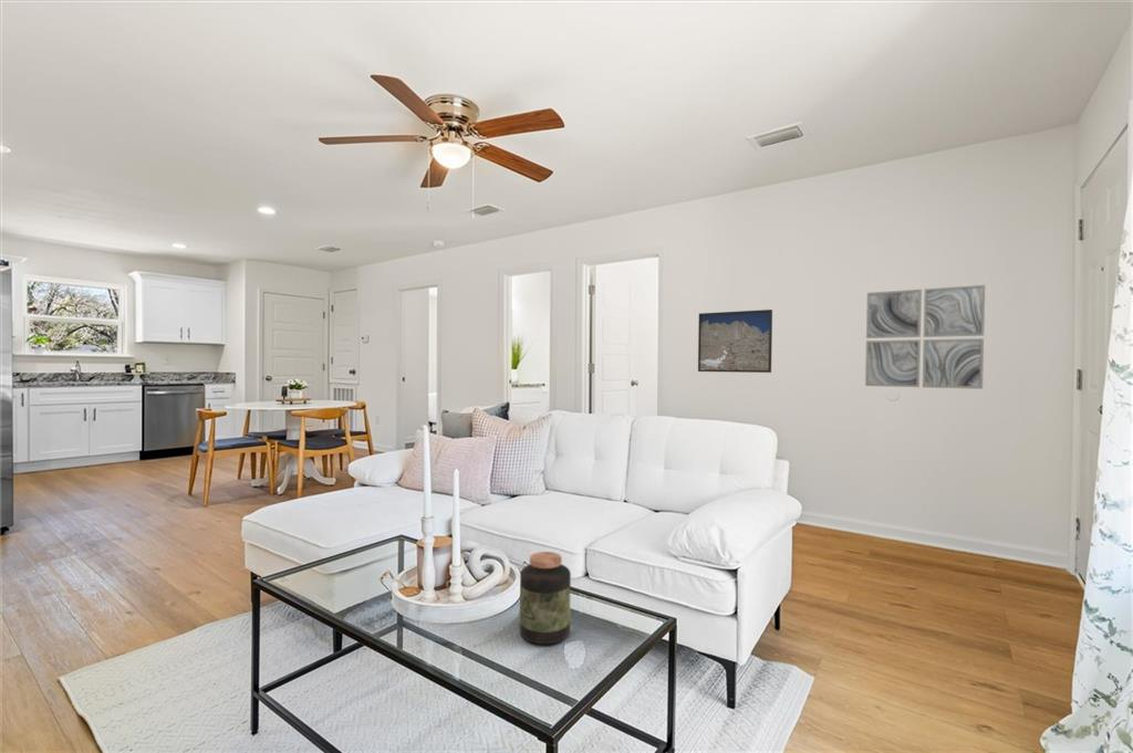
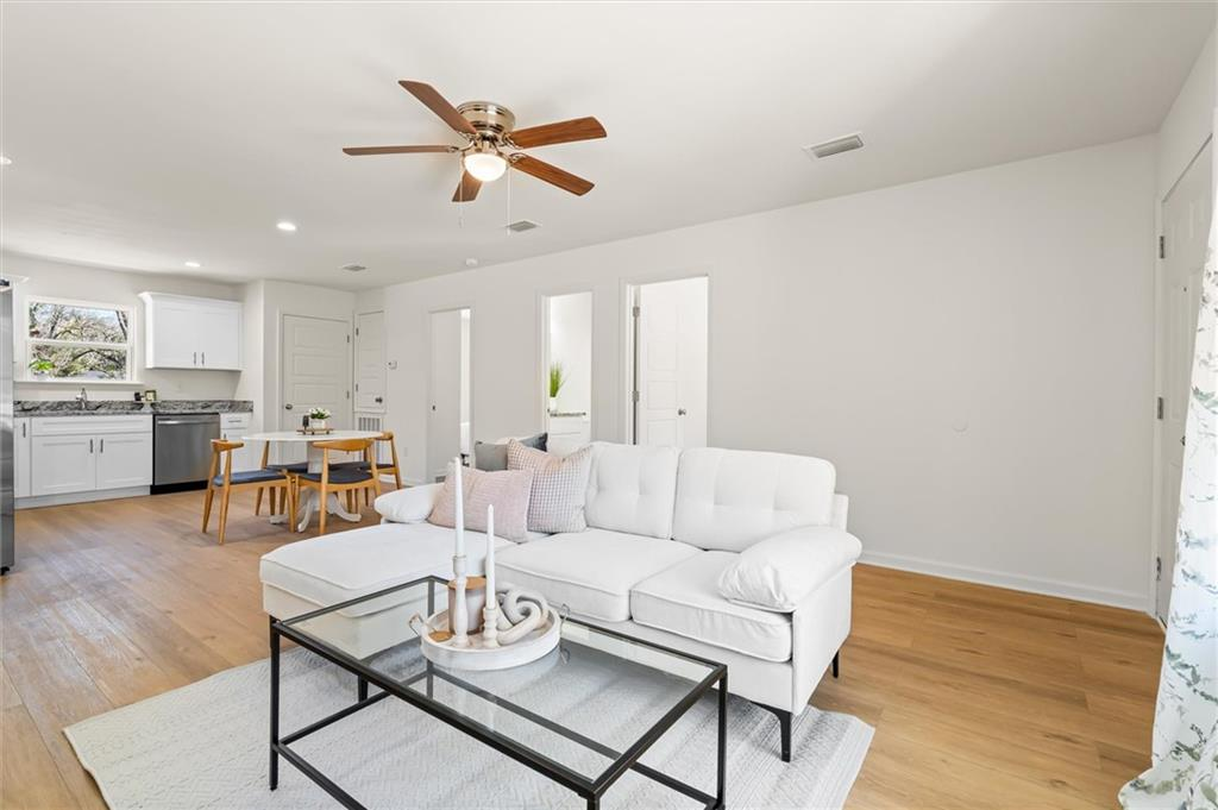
- jar (544, 594)
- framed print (734, 342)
- wall art (919, 339)
